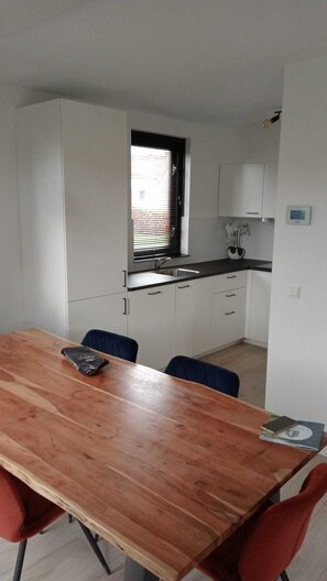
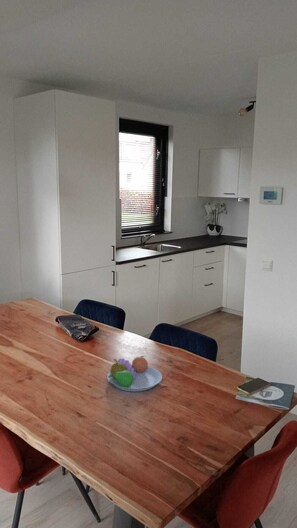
+ fruit bowl (132, 371)
